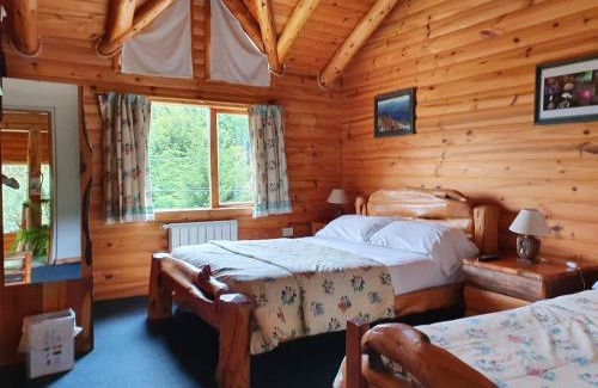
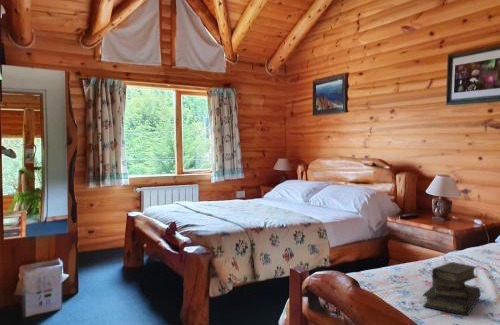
+ diary (450, 284)
